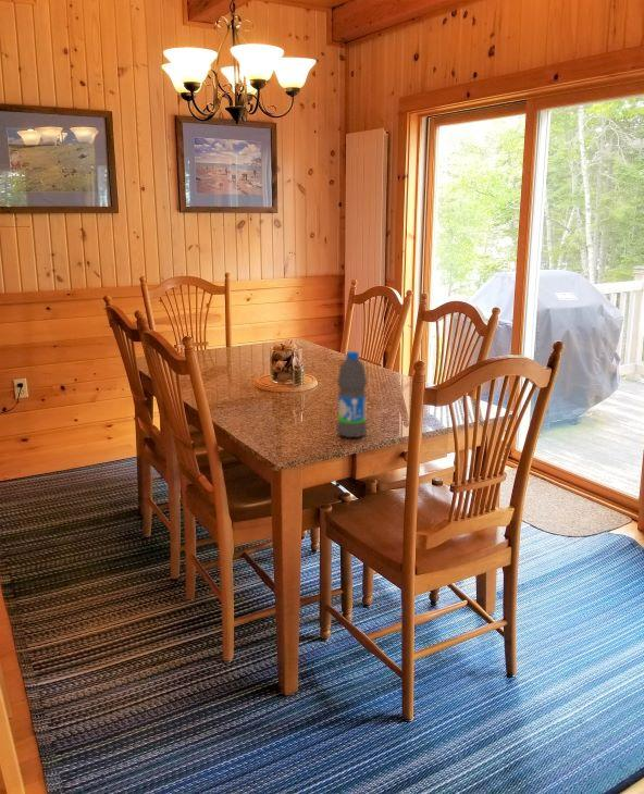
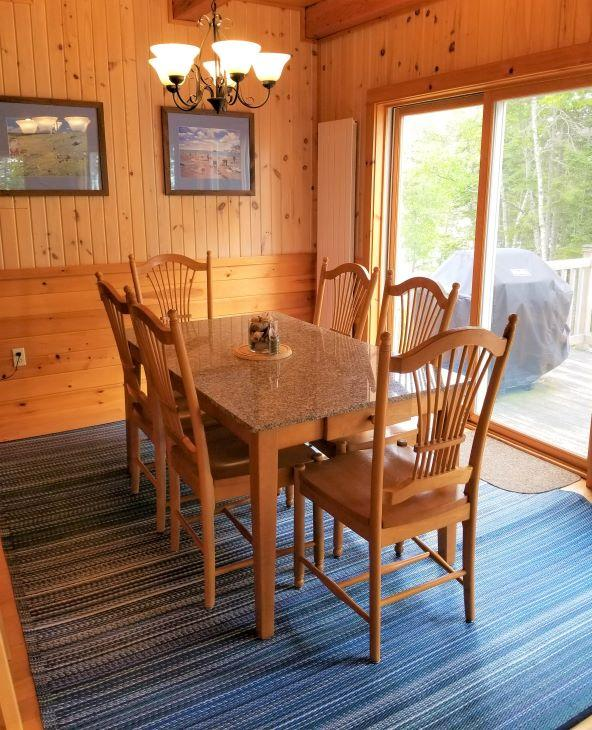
- water bottle (351, 394)
